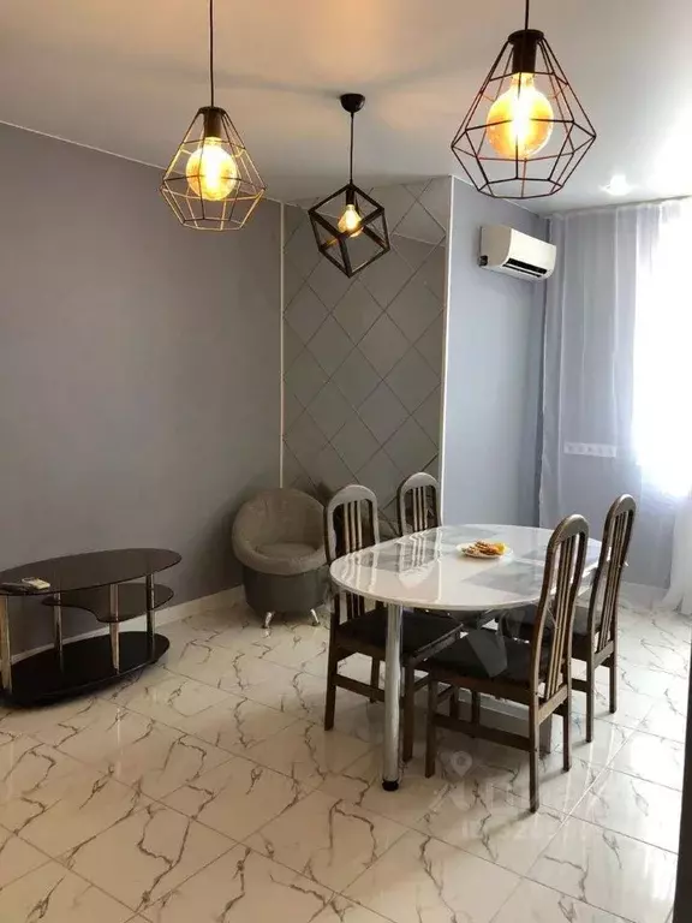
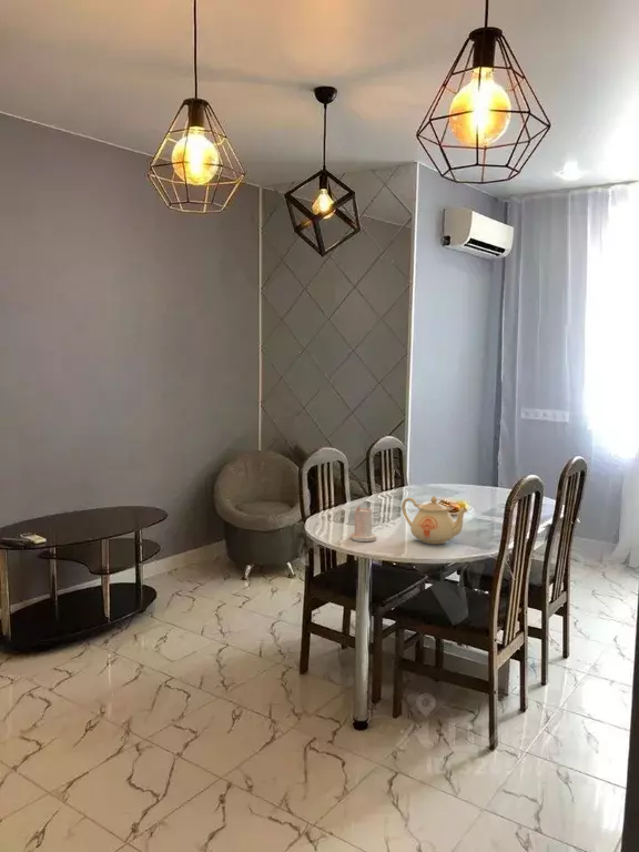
+ teapot (434, 518)
+ candle (363, 521)
